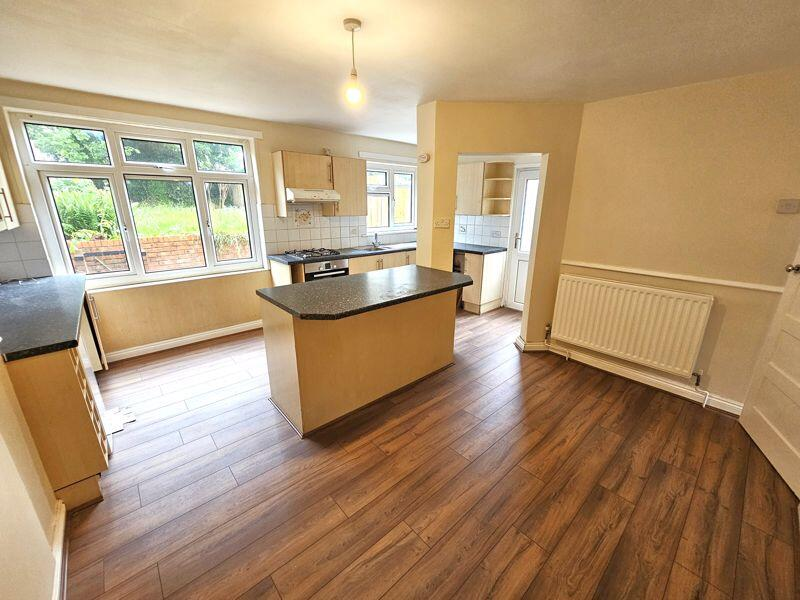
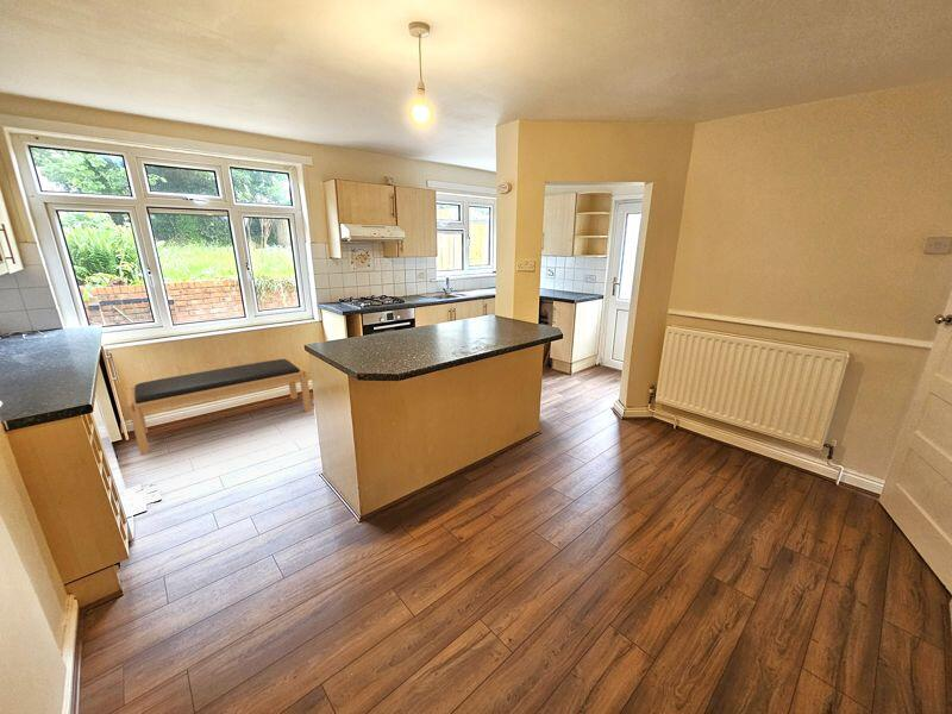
+ bench (226, 394)
